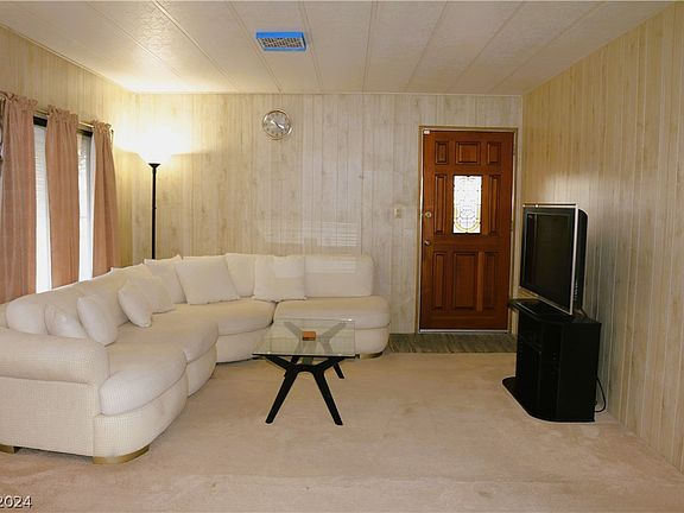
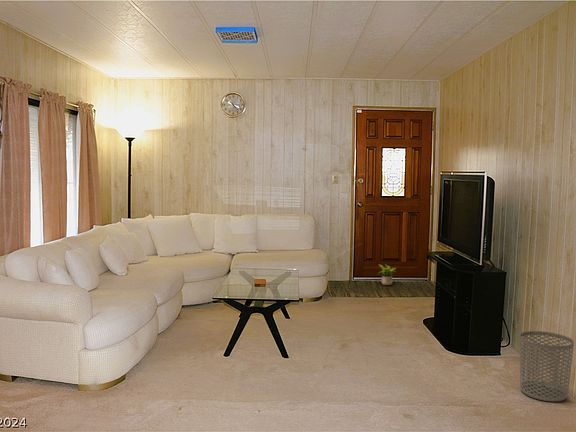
+ waste bin (544, 365)
+ potted plant (386, 274)
